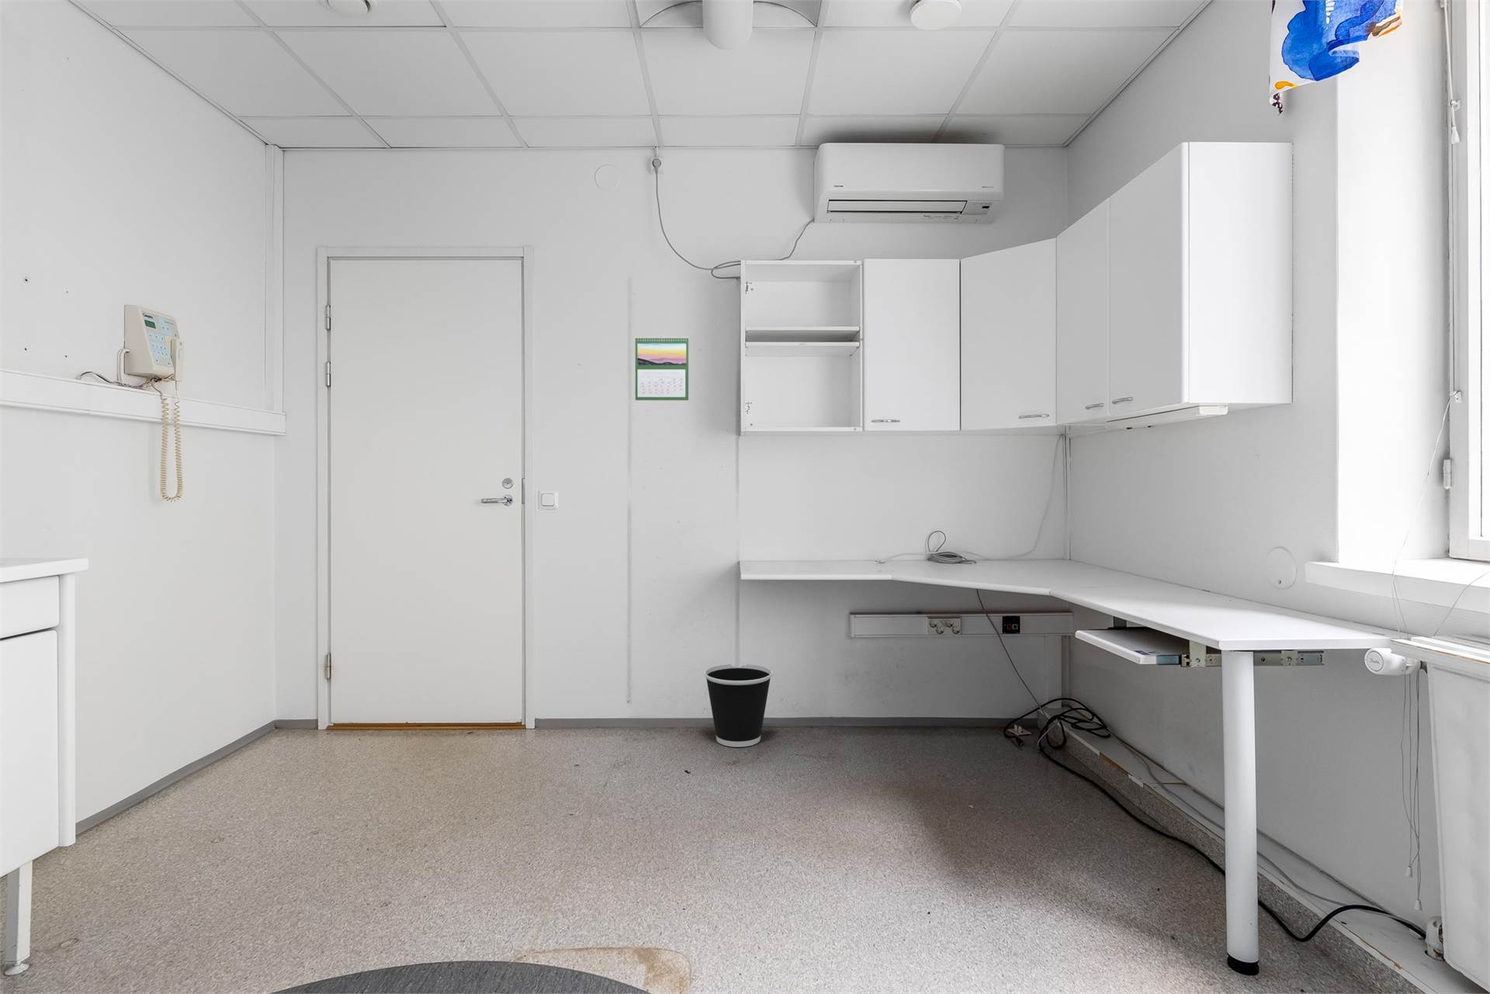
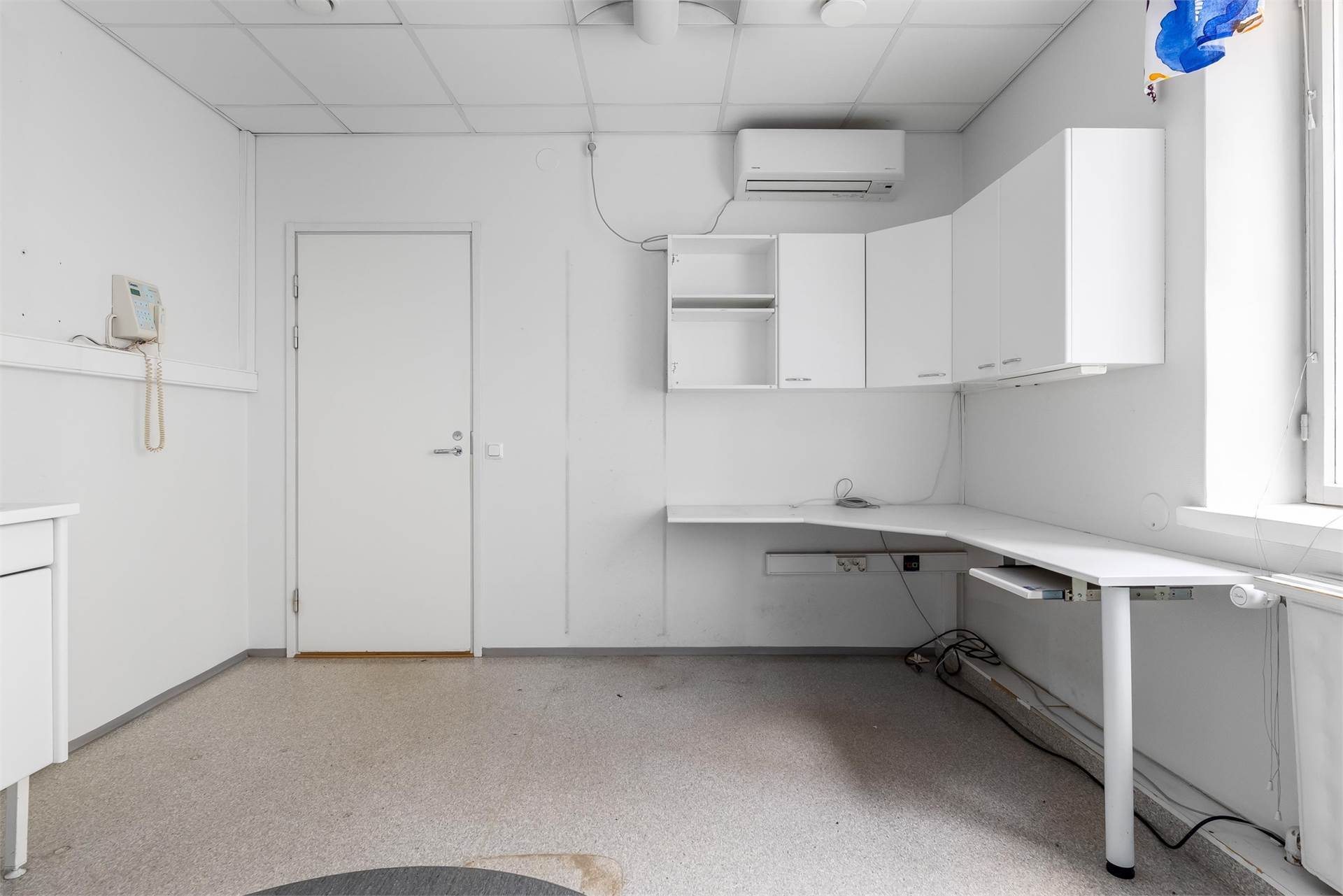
- wastebasket (738, 706)
- calendar (661, 368)
